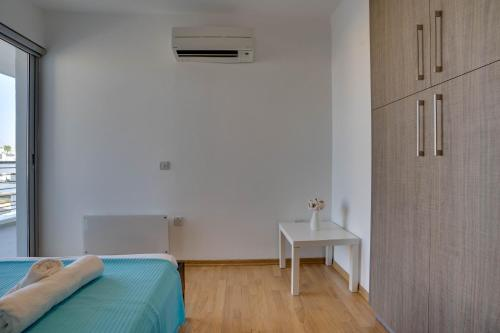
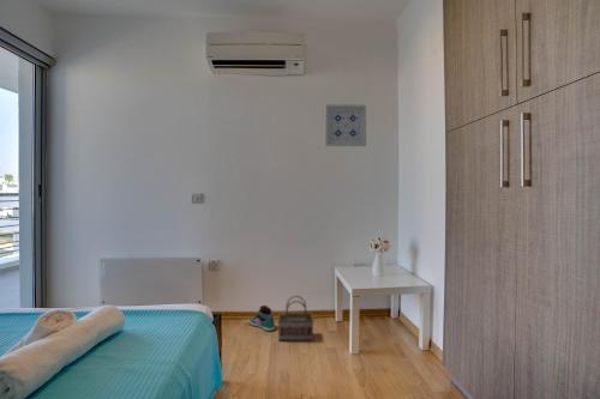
+ sneaker (260, 315)
+ basket (295, 318)
+ wall art (344, 125)
